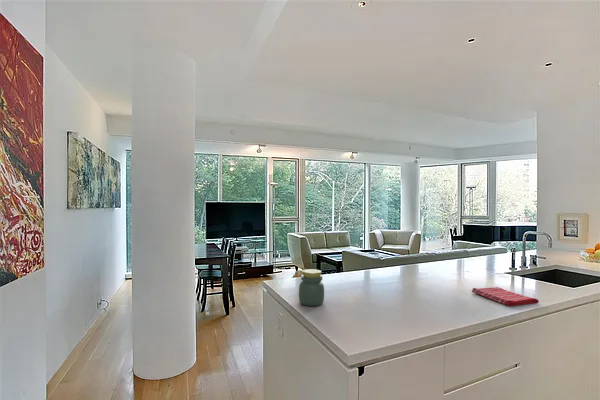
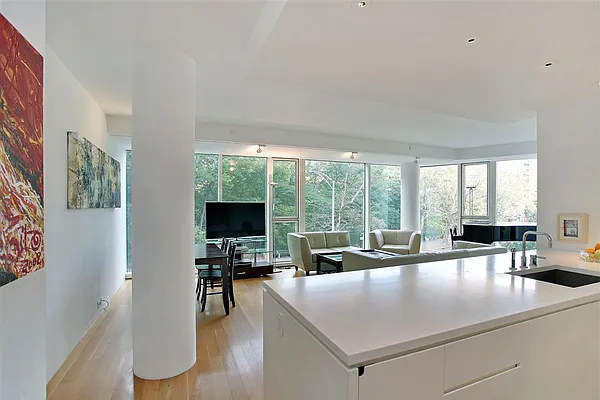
- jar (311, 286)
- dish towel (503, 295)
